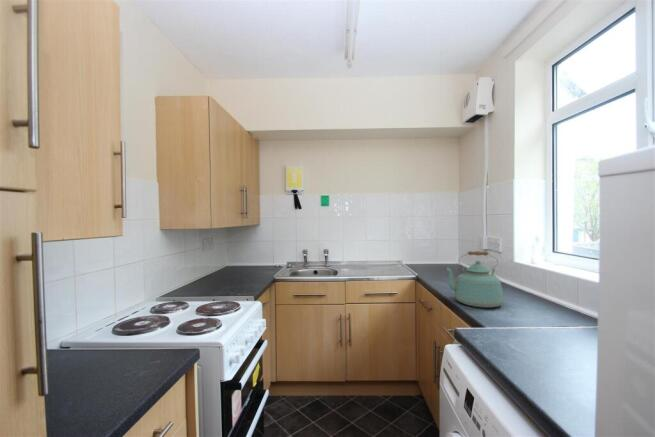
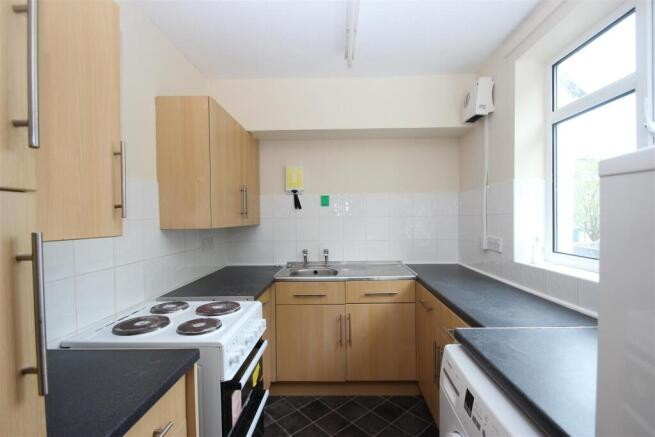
- kettle (473, 276)
